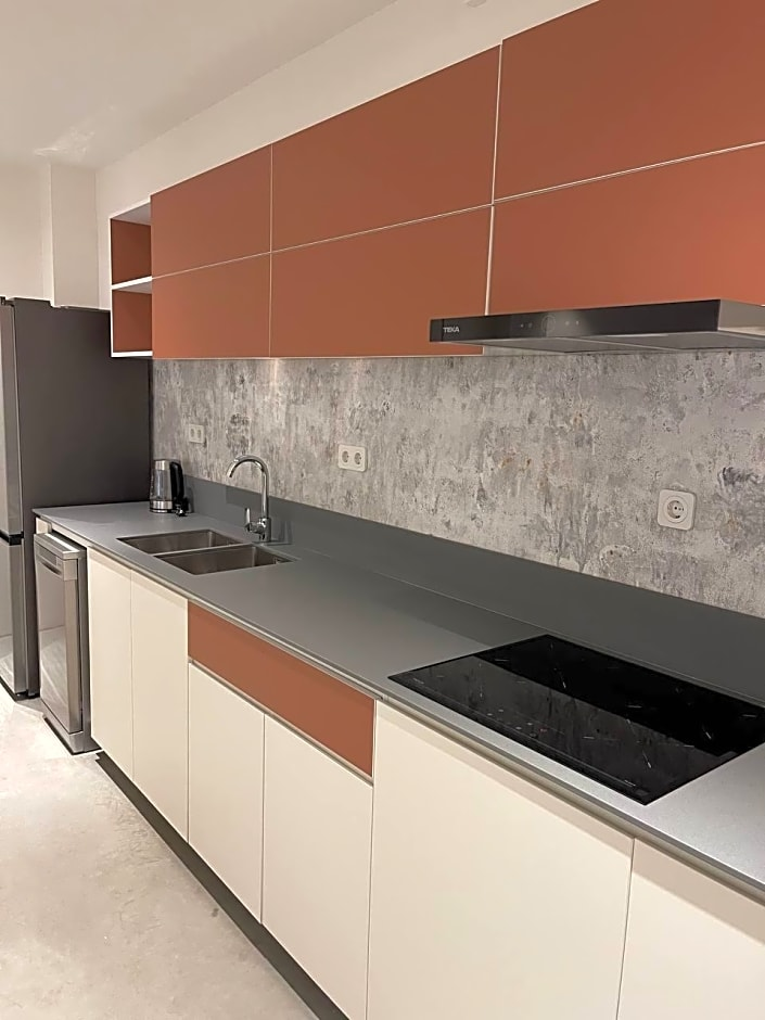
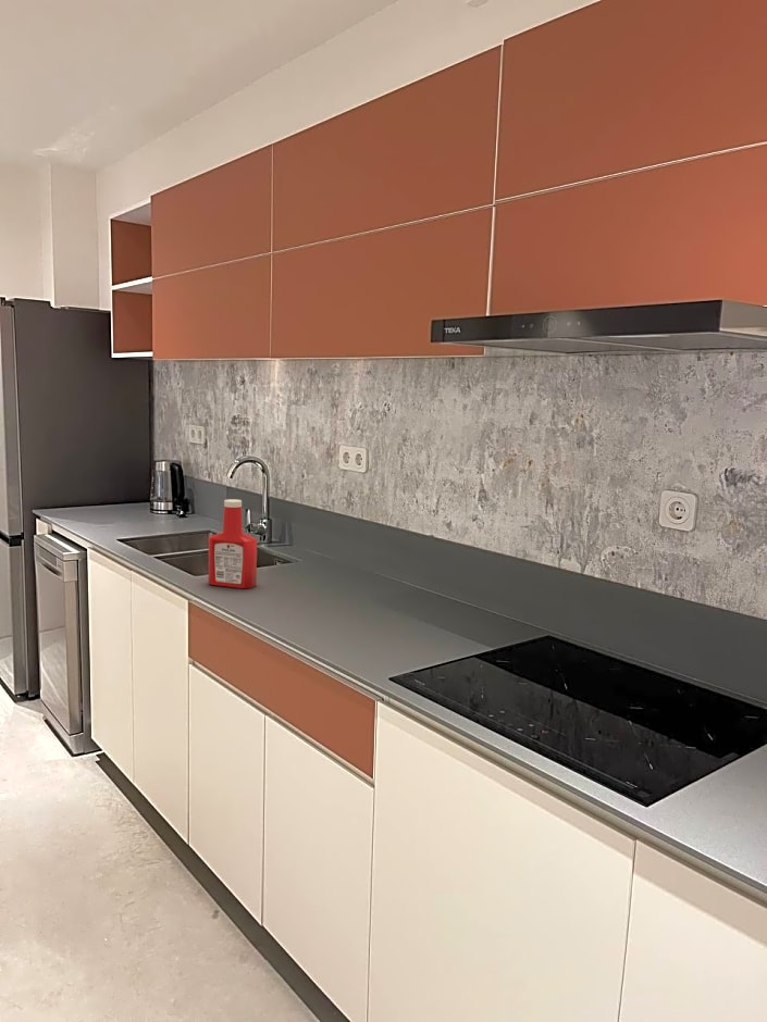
+ soap bottle (232, 543)
